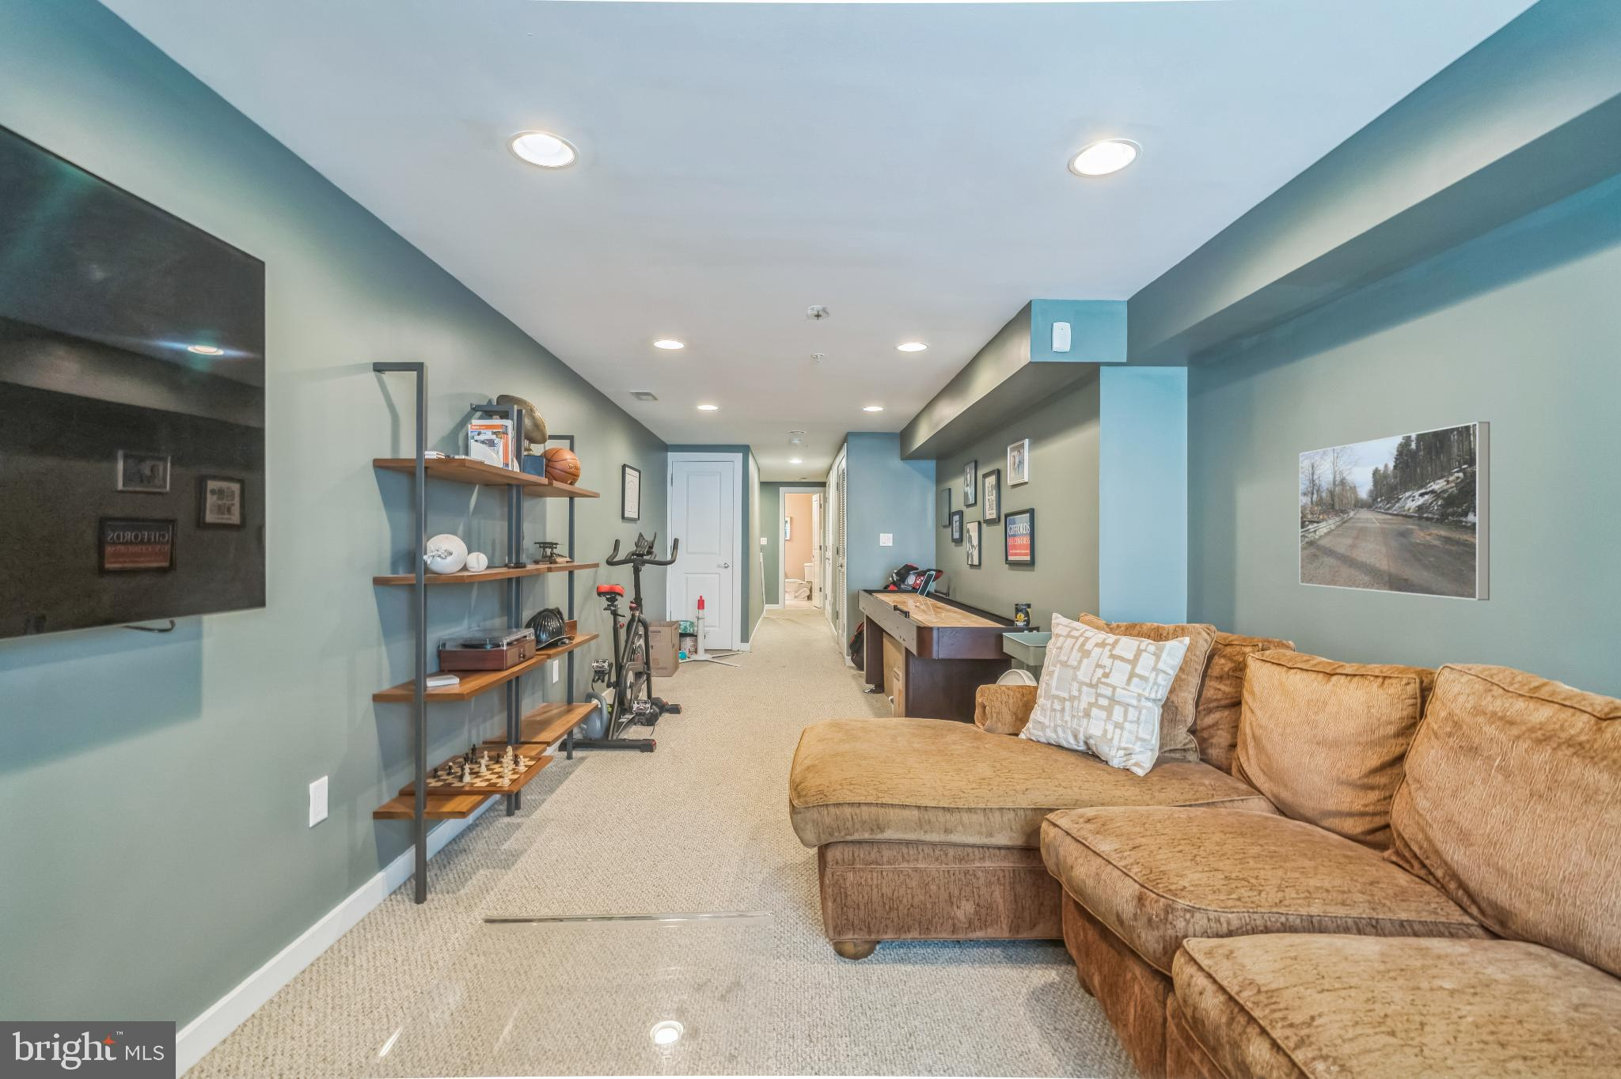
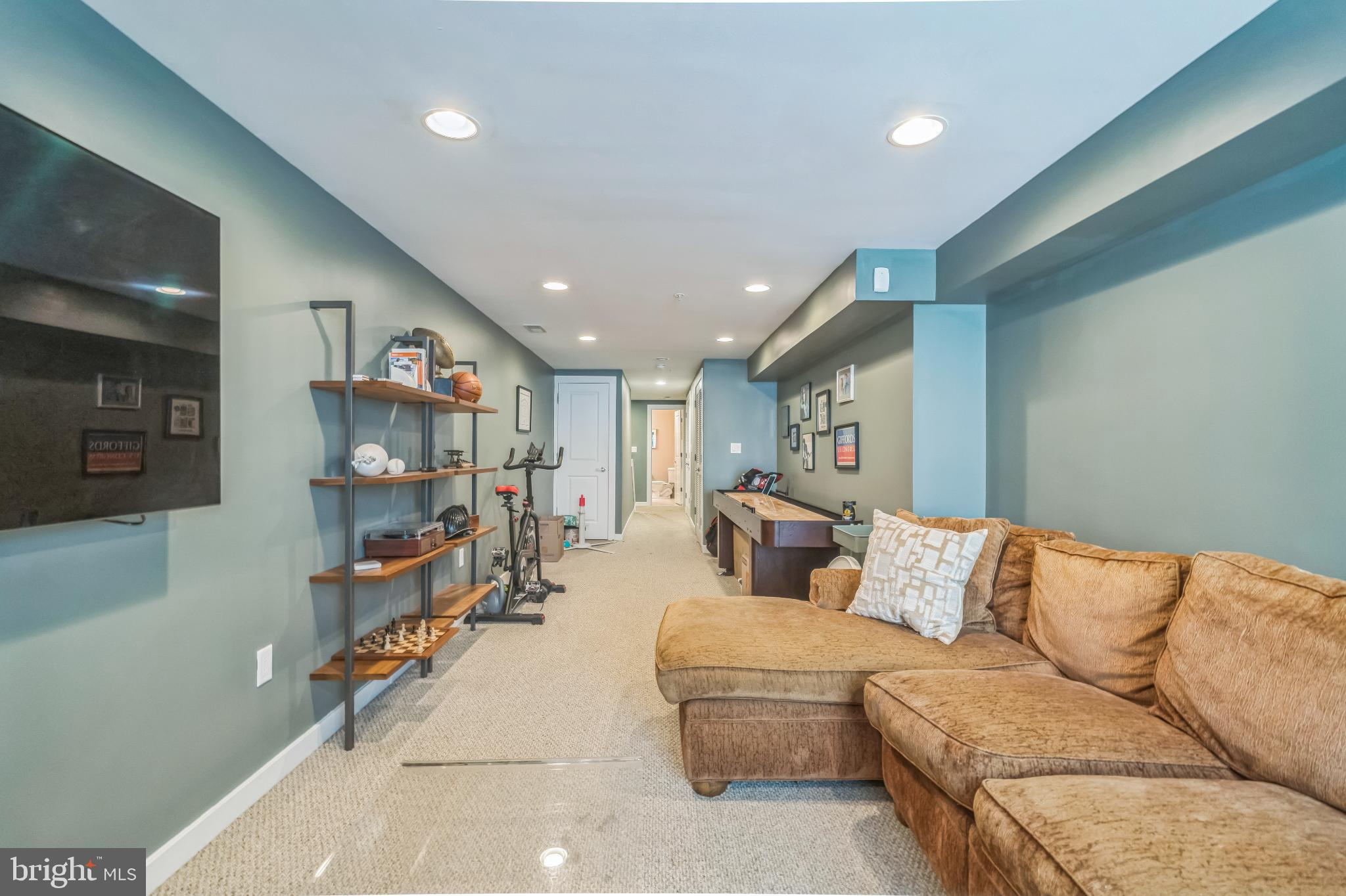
- smoke detector (817, 312)
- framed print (1380, 515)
